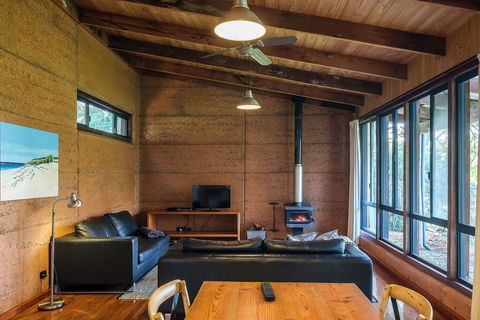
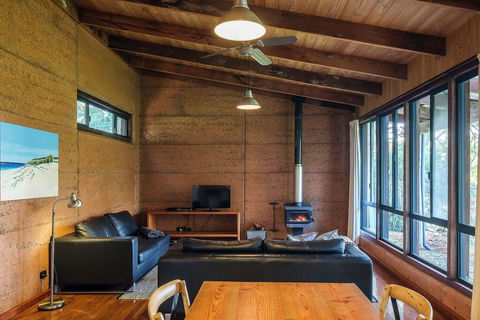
- remote control (267, 290)
